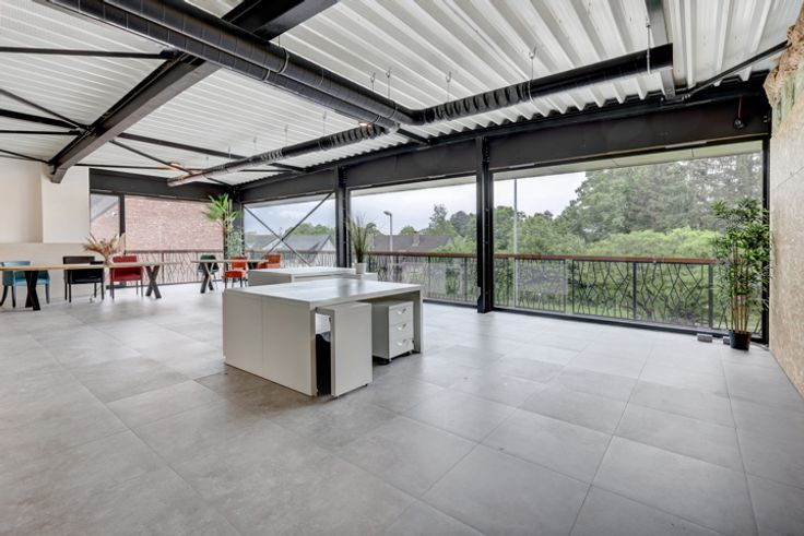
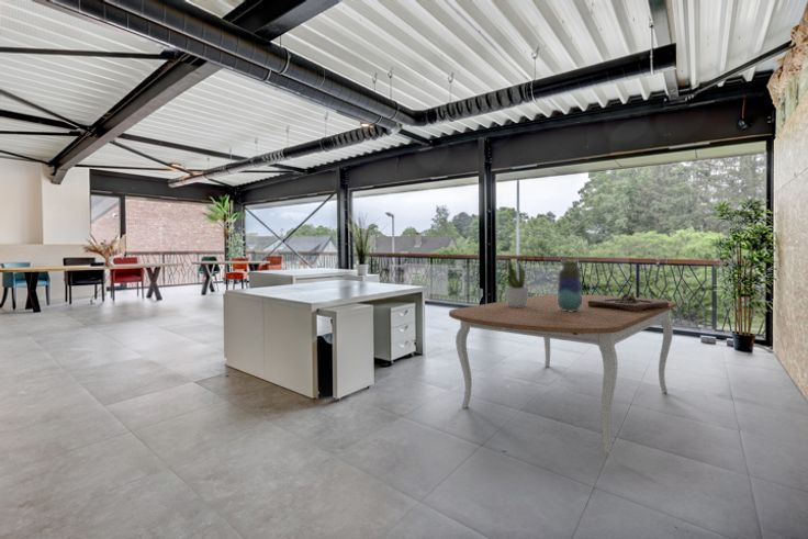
+ potted plant (516, 280)
+ wooden tray (627, 300)
+ dining table (569, 340)
+ vase (569, 284)
